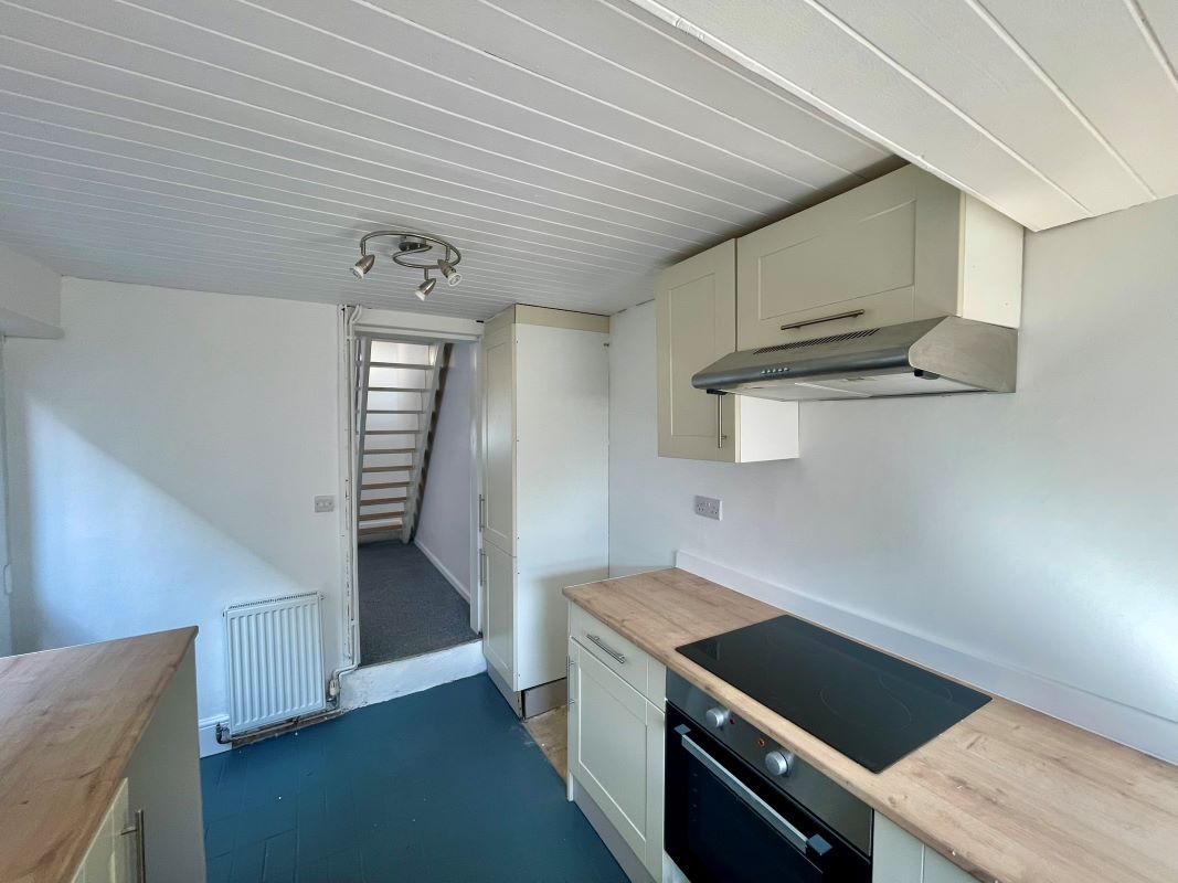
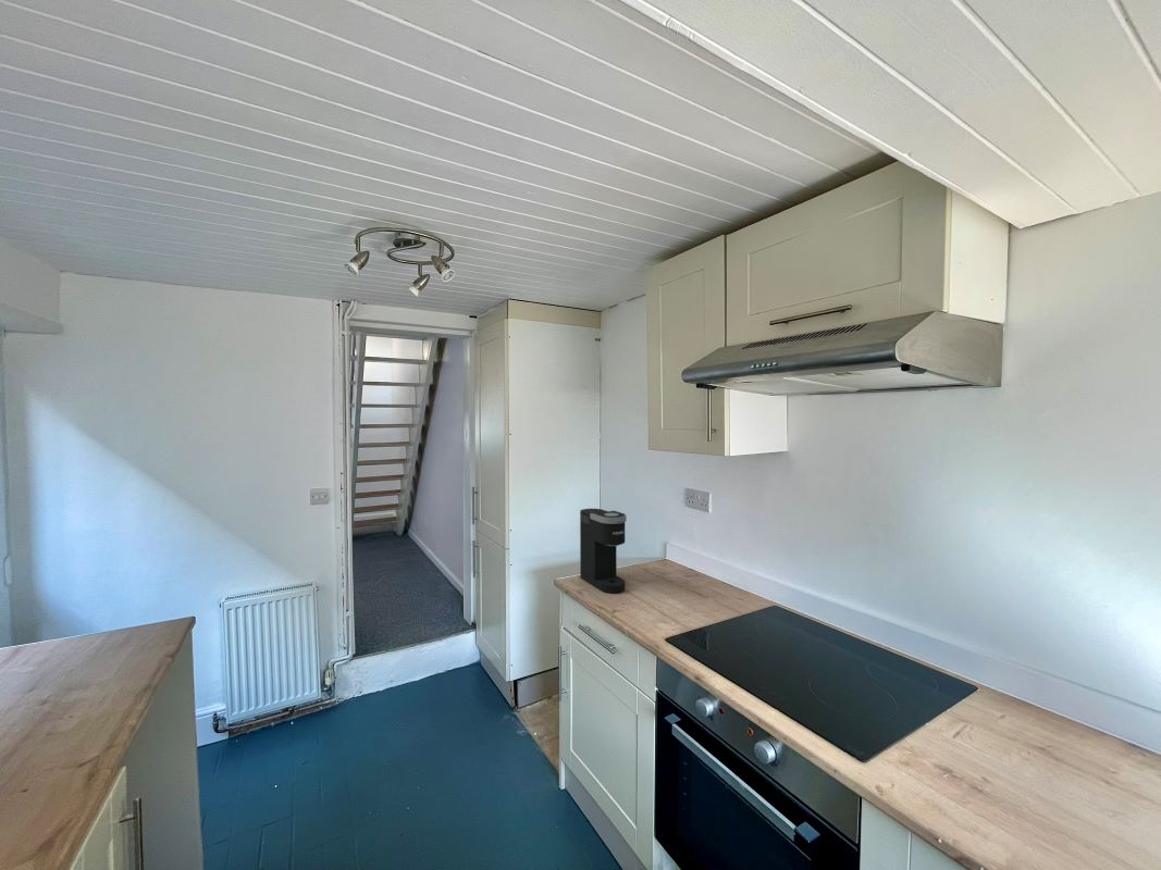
+ coffee maker (602, 547)
